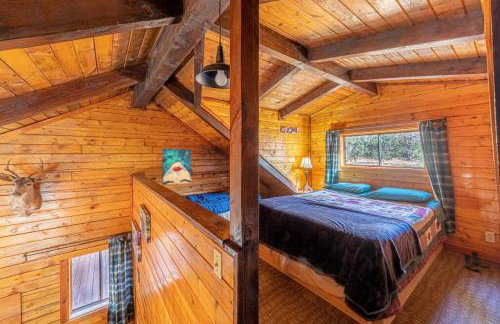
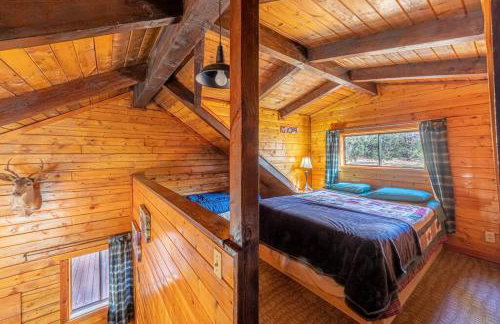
- boots (475, 261)
- wall art (177, 166)
